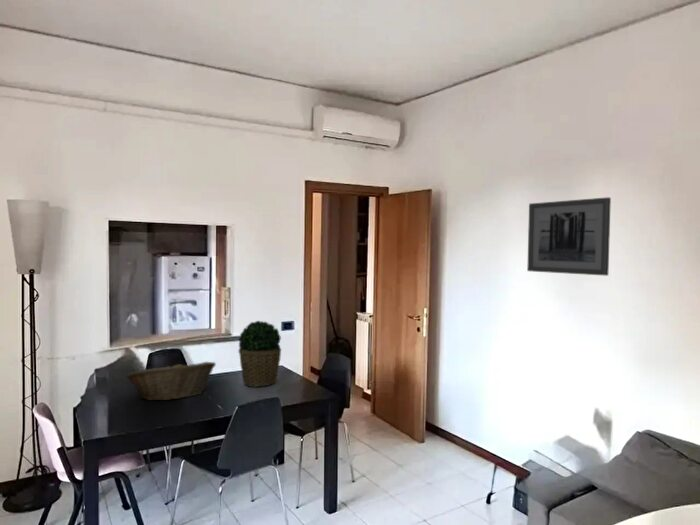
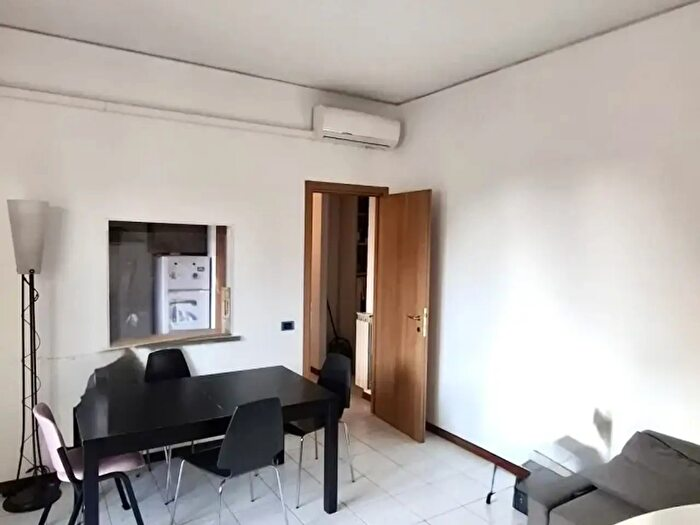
- potted plant (259, 352)
- wall art (565, 237)
- fruit basket (172, 376)
